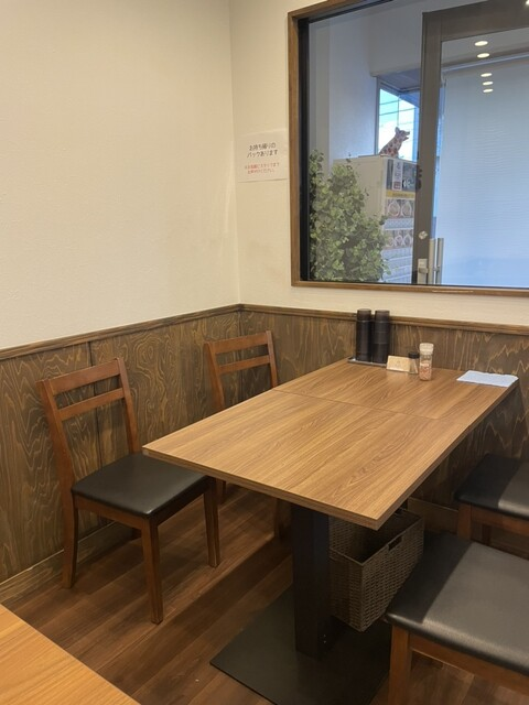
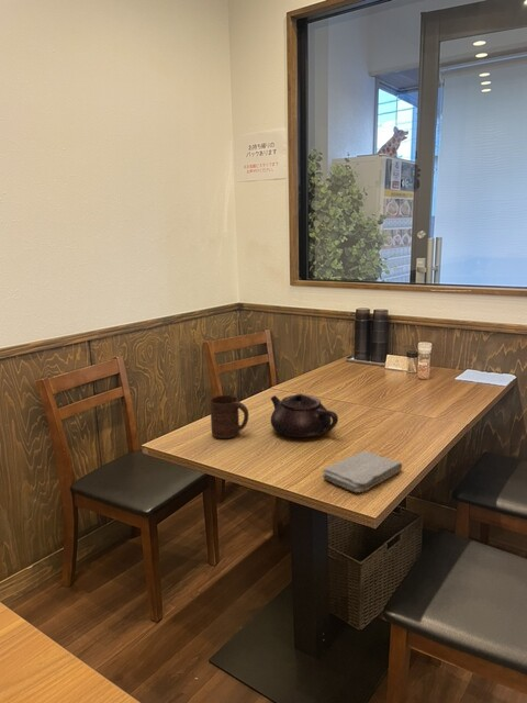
+ washcloth (361, 469)
+ teapot (301, 412)
+ cup (228, 416)
